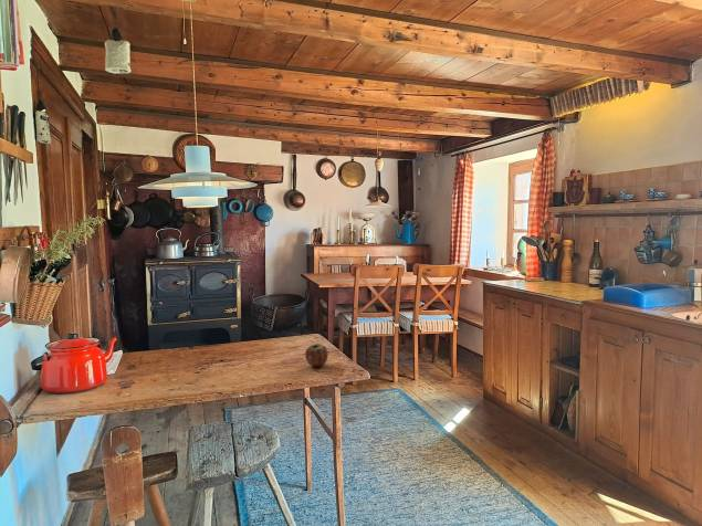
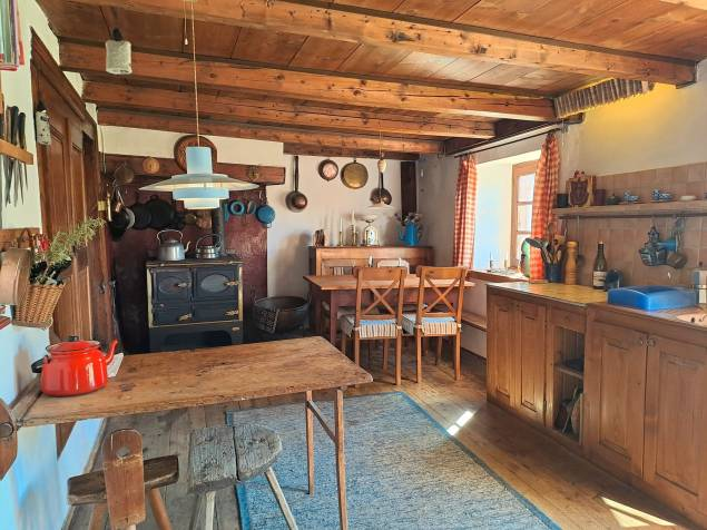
- apple (316, 355)
